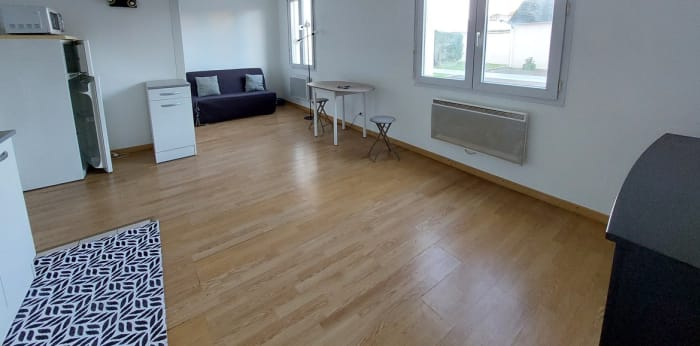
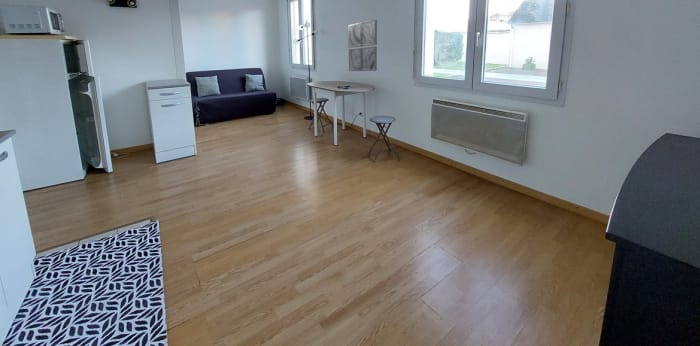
+ wall art (362, 46)
